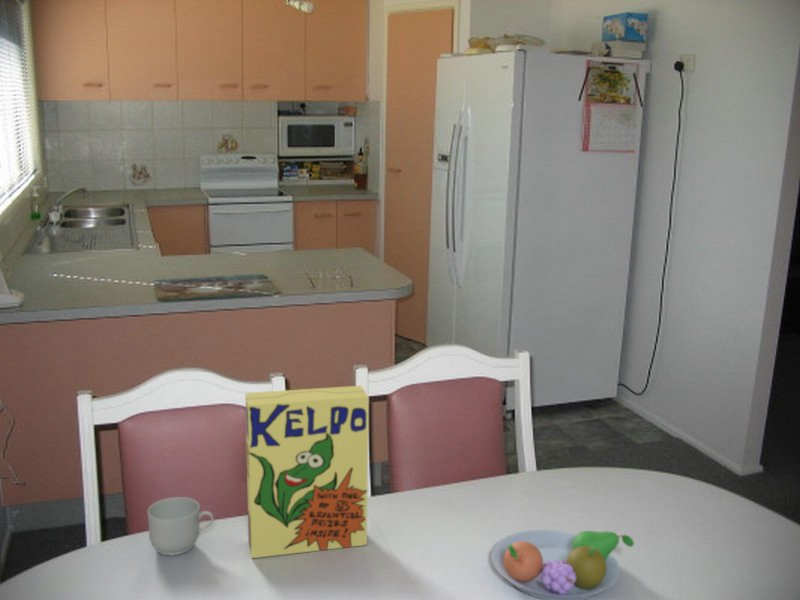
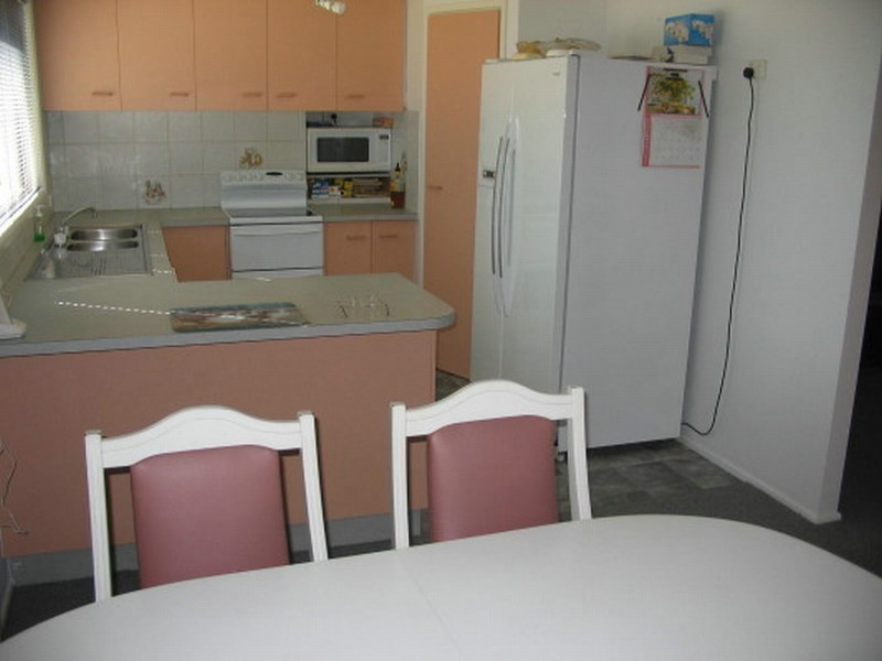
- cereal box (307, 470)
- fruit bowl (561, 550)
- mug (181, 526)
